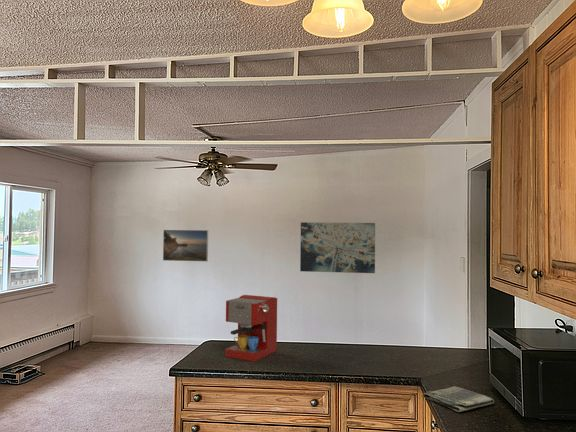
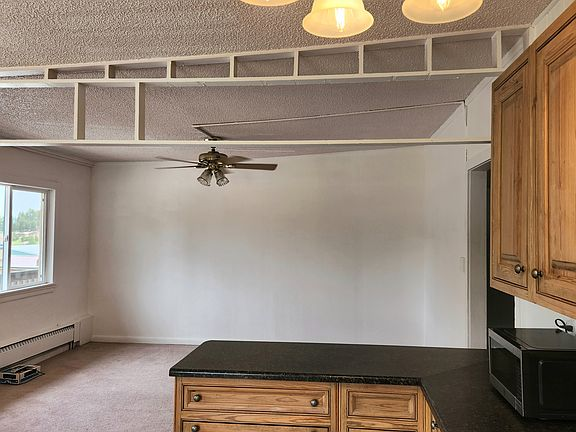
- wall art (337, 247)
- dish towel (457, 396)
- coffee maker (251, 325)
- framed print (185, 245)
